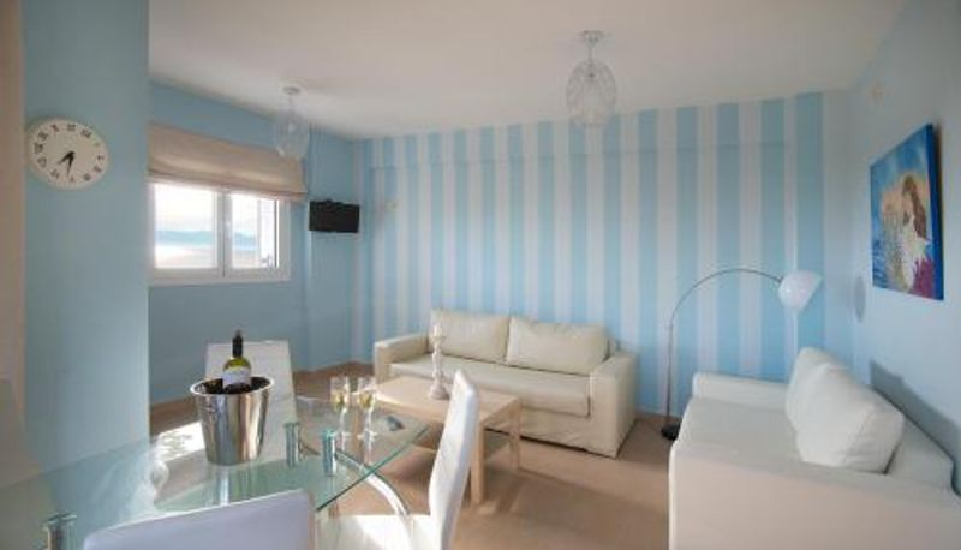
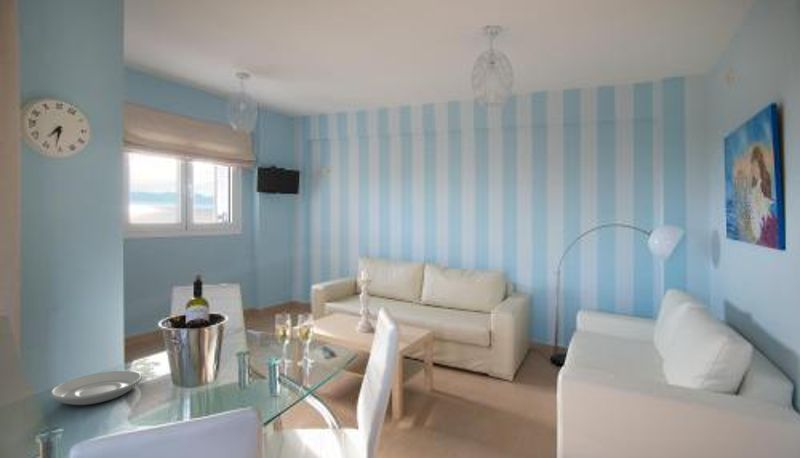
+ plate (98, 388)
